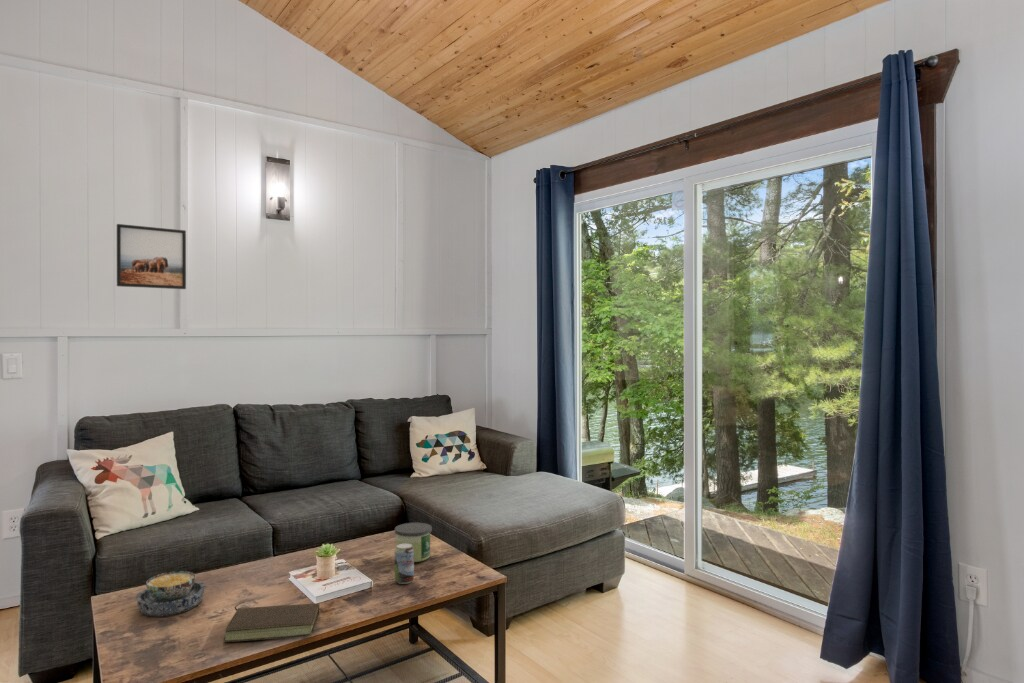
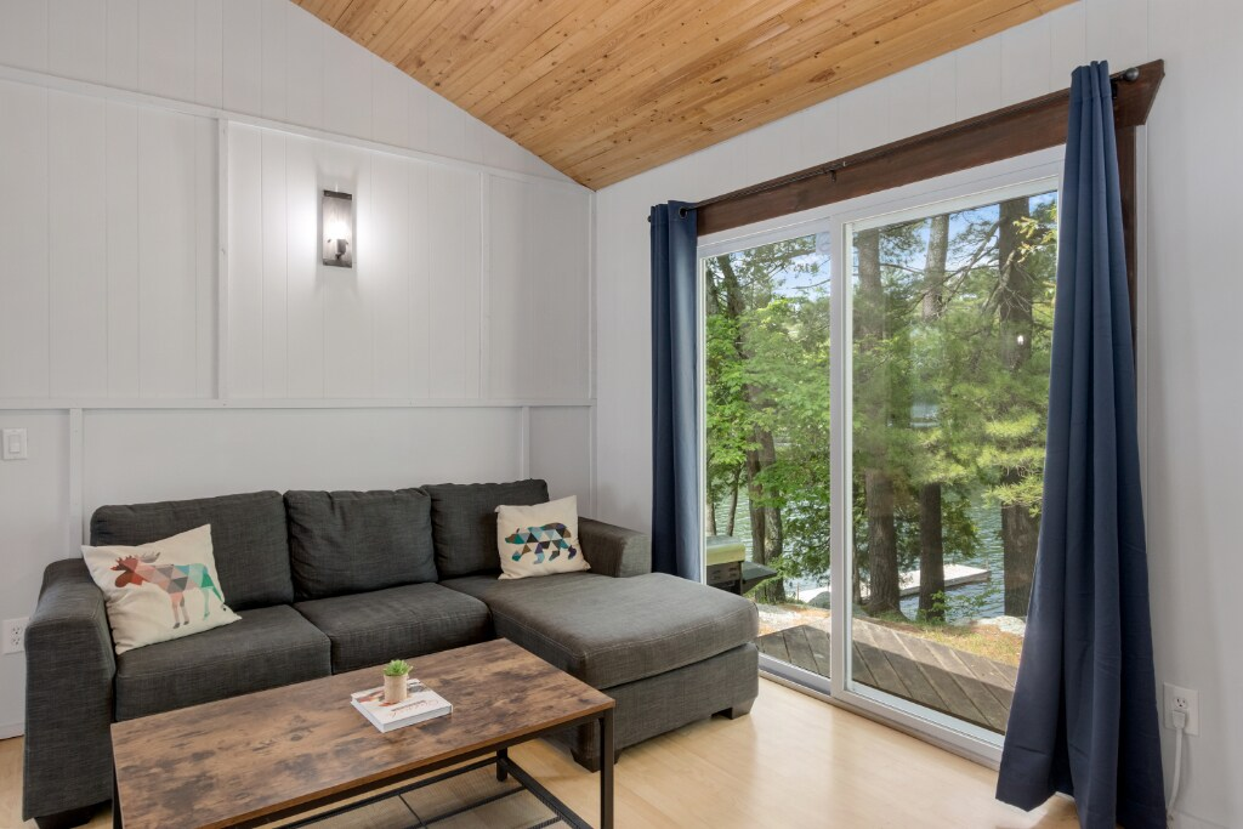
- beverage can (404, 563)
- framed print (152, 257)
- book (274, 617)
- candle (413, 542)
- bowl (171, 591)
